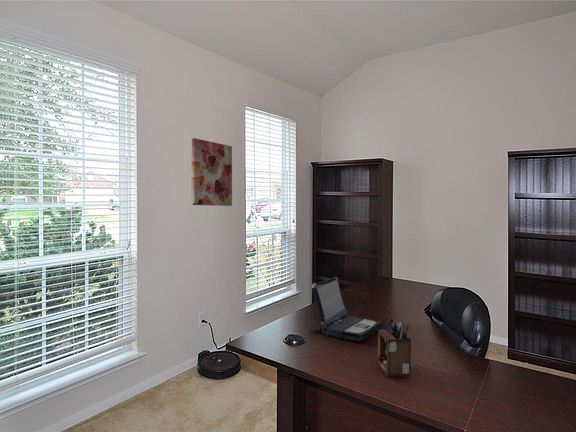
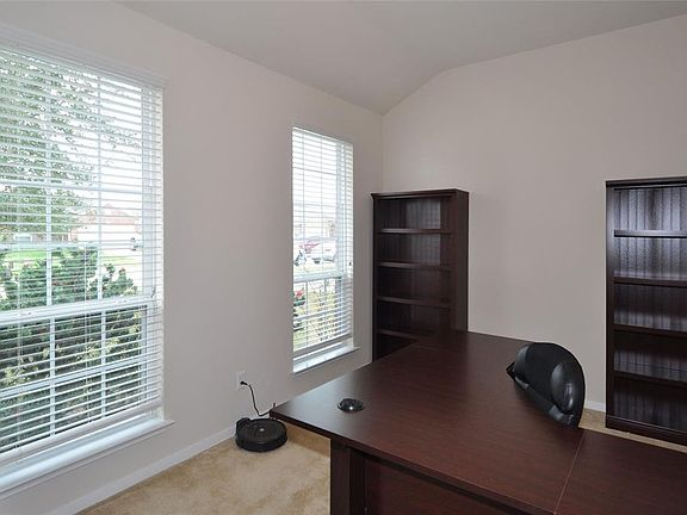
- wall art (212, 174)
- desk organizer (393, 345)
- laptop (345, 306)
